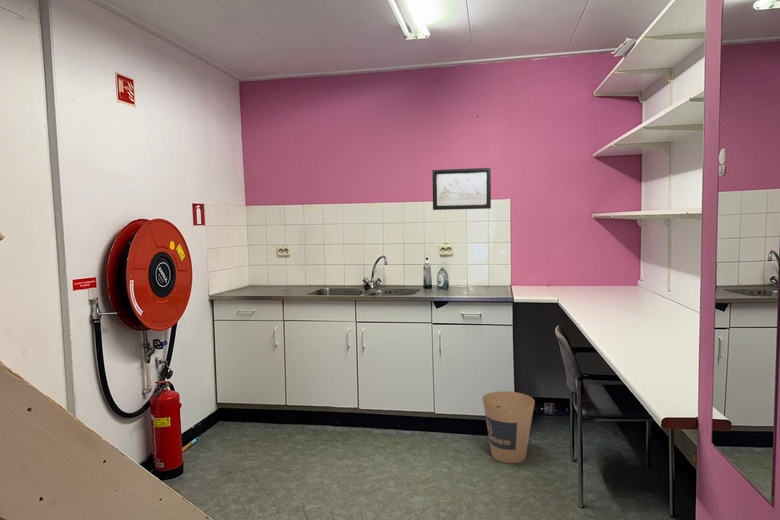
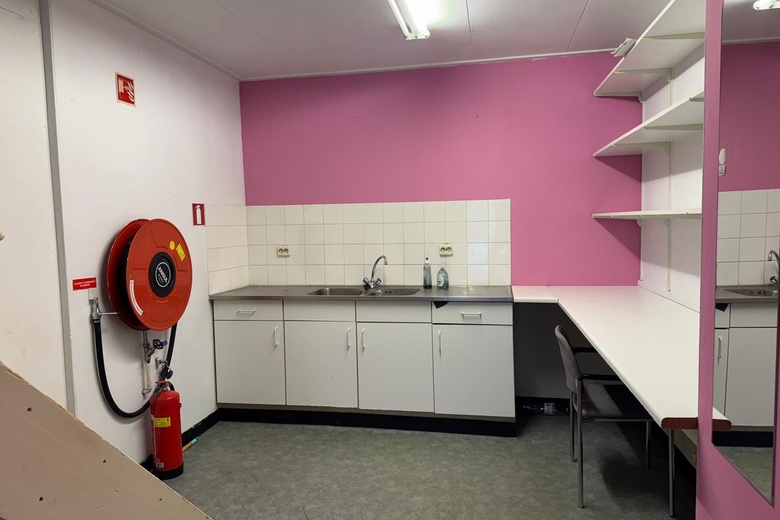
- wall art (461, 189)
- trash can (508, 427)
